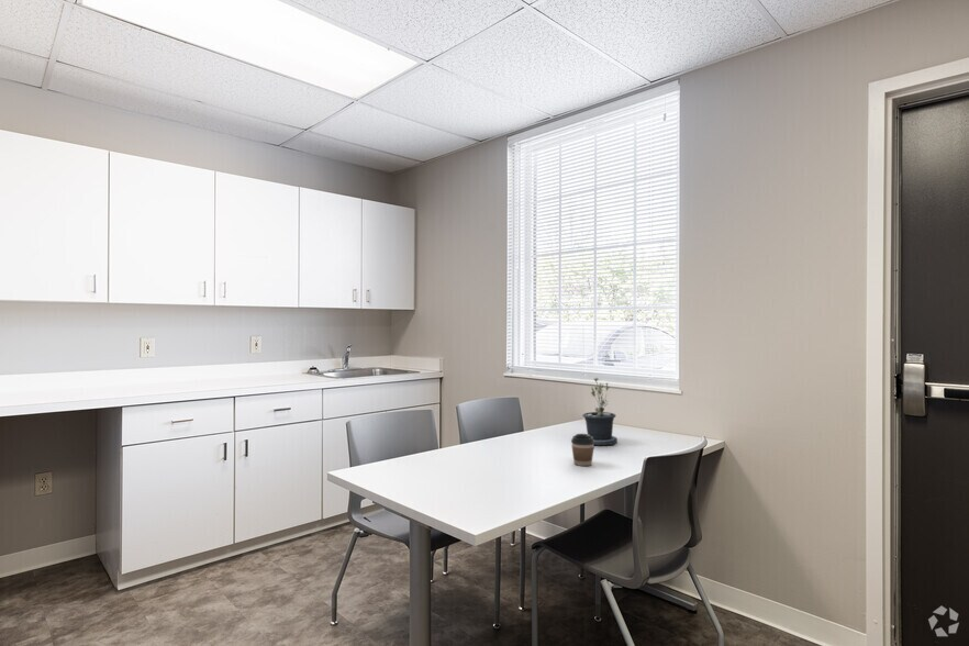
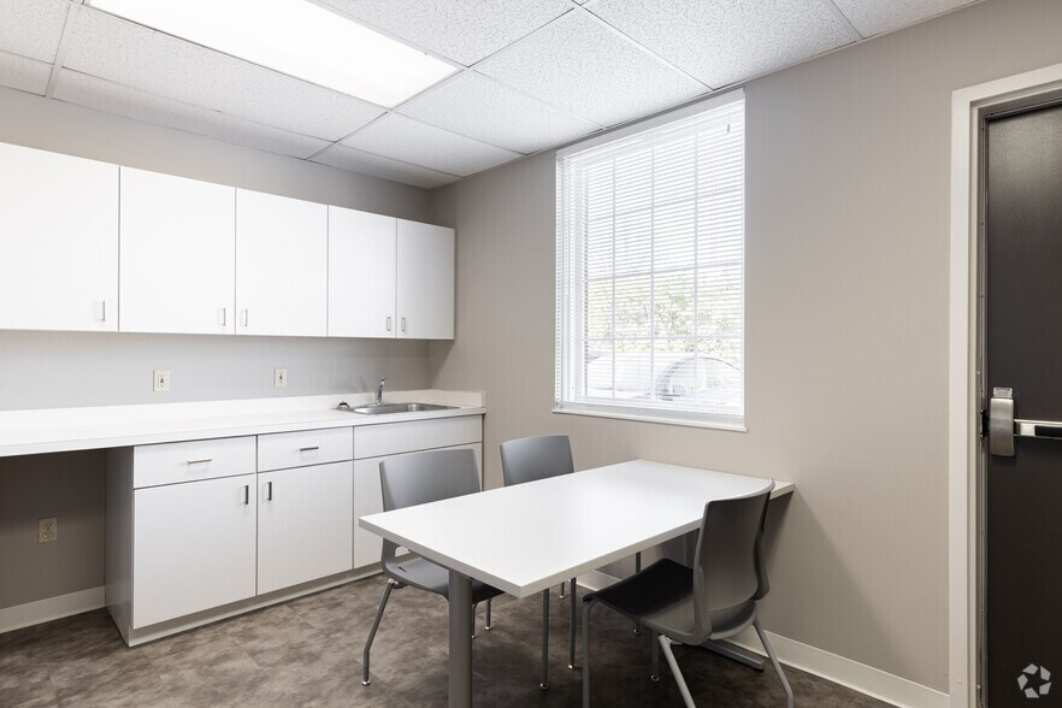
- potted plant (597, 409)
- coffee cup (582, 448)
